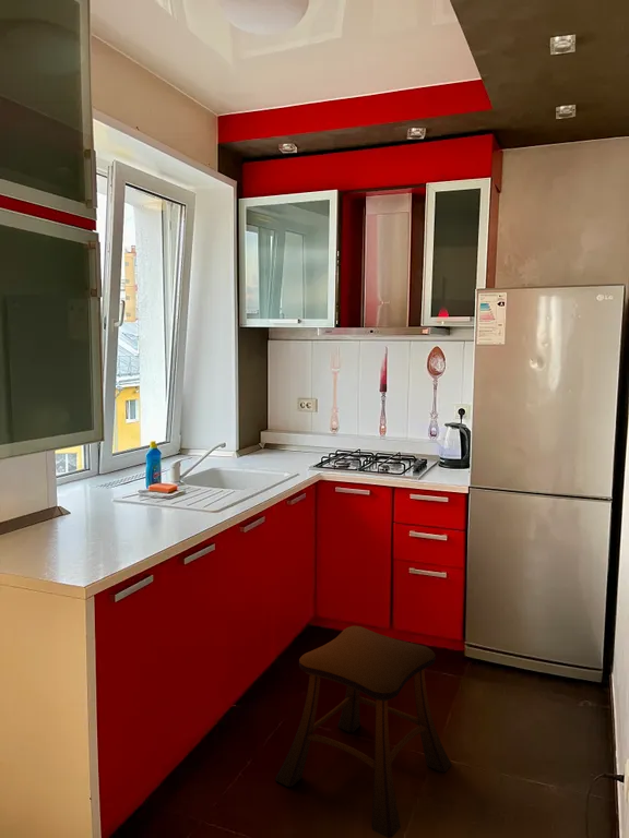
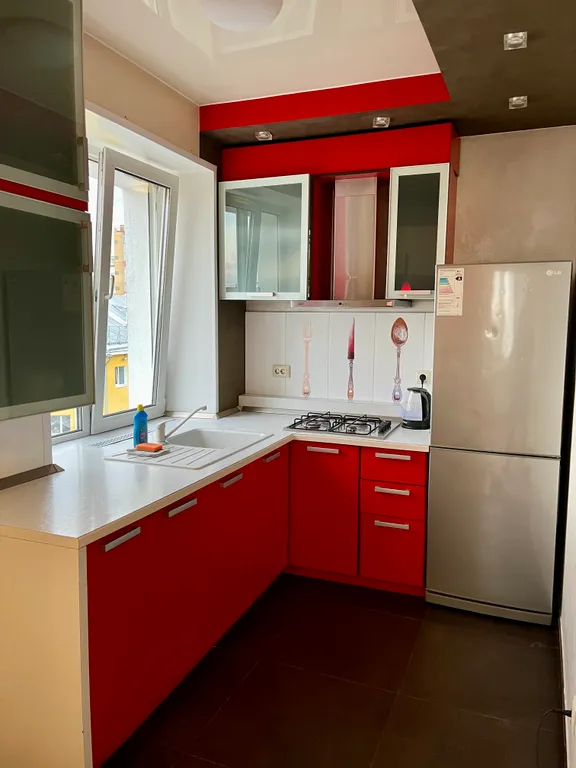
- stool (369, 705)
